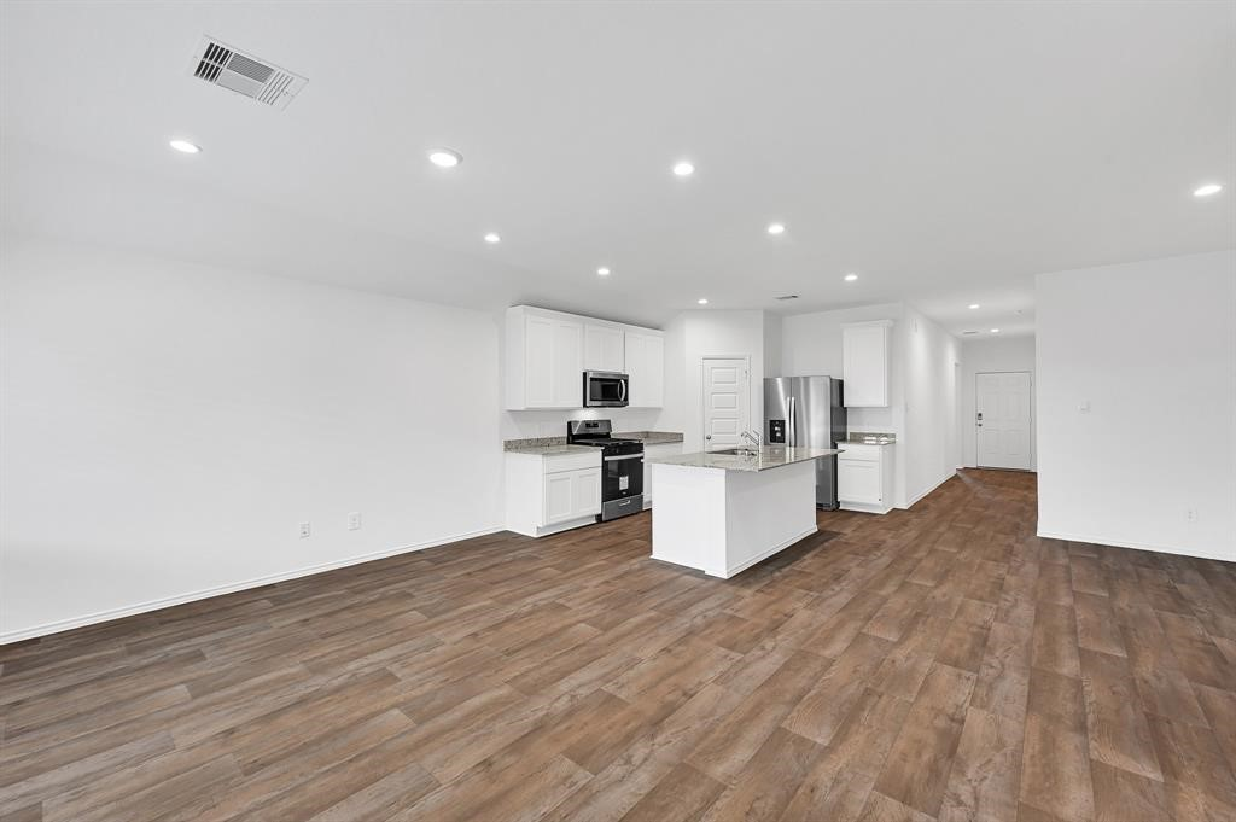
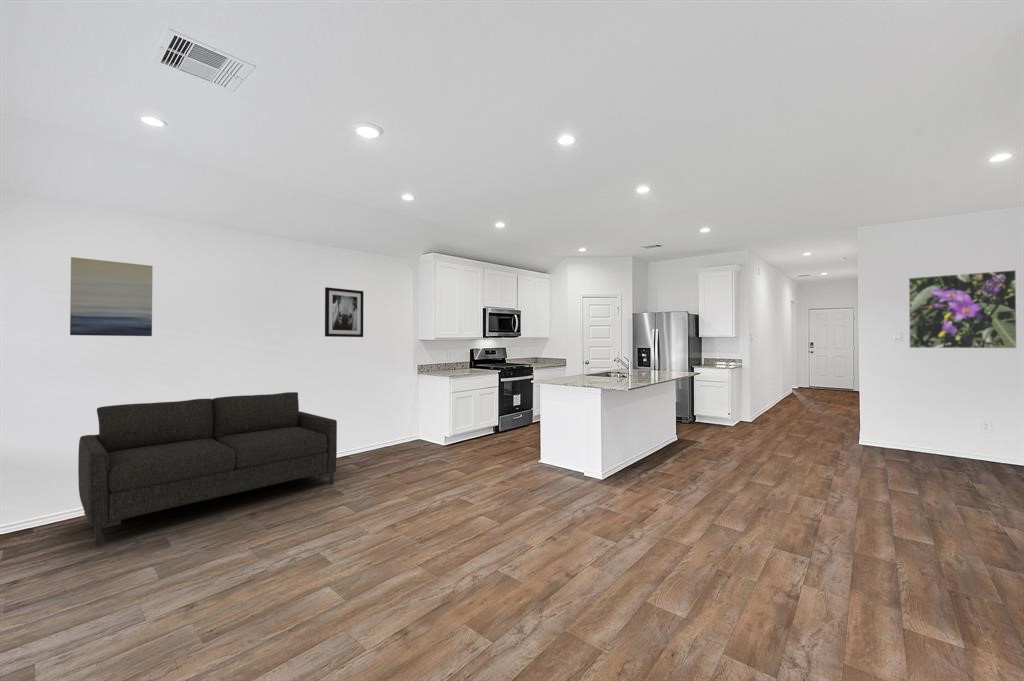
+ wall art (113, 298)
+ sofa (221, 449)
+ wall art (344, 313)
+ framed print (959, 311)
